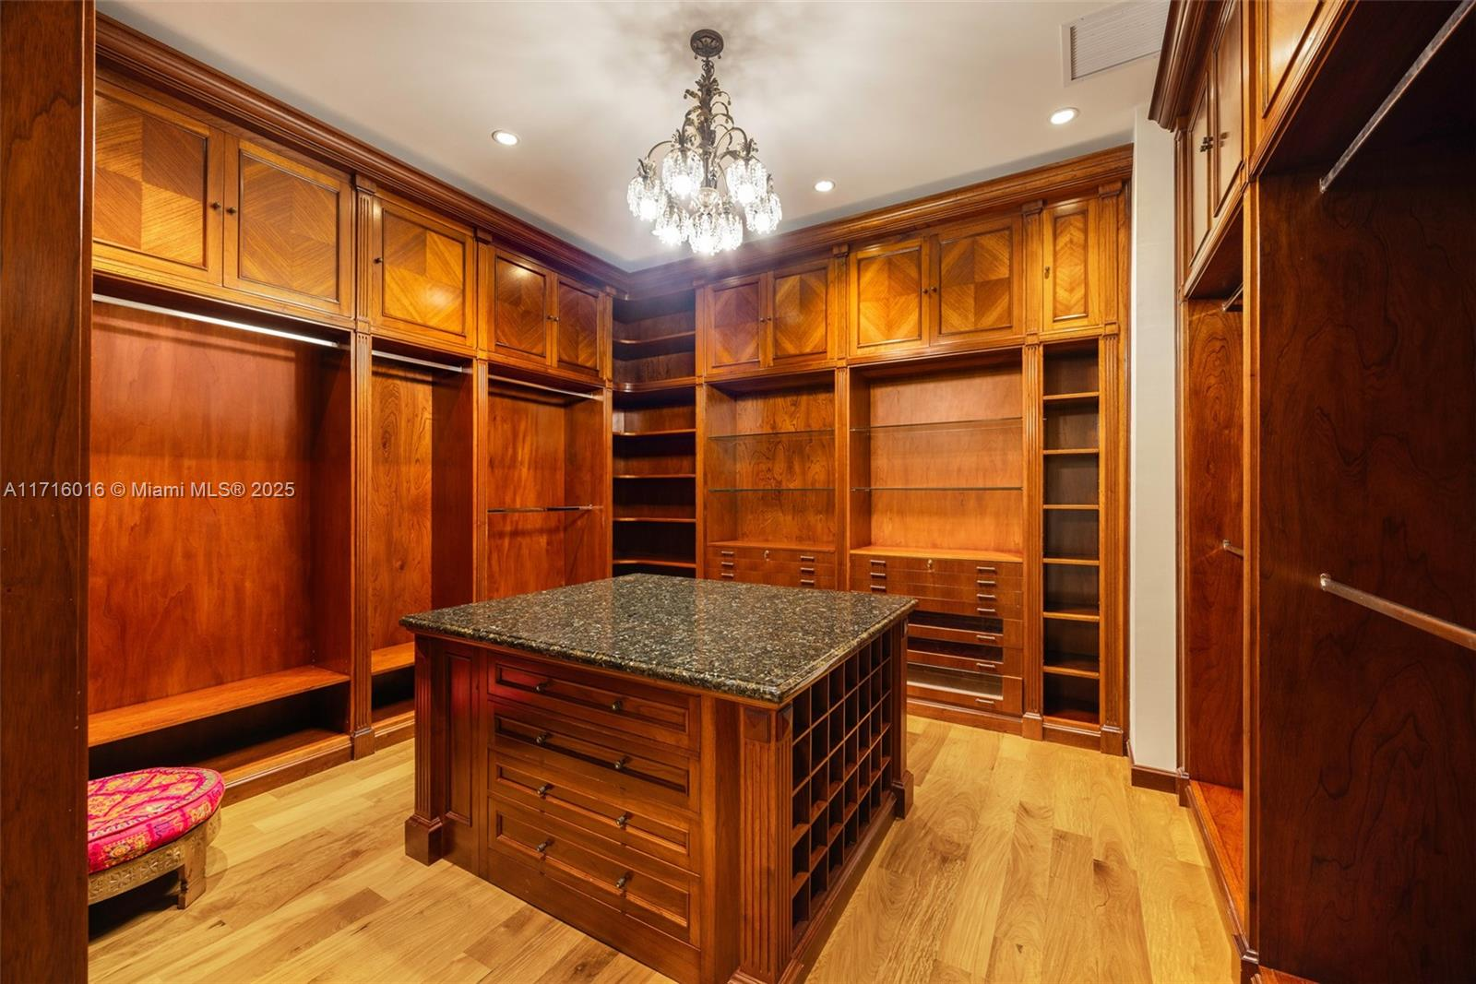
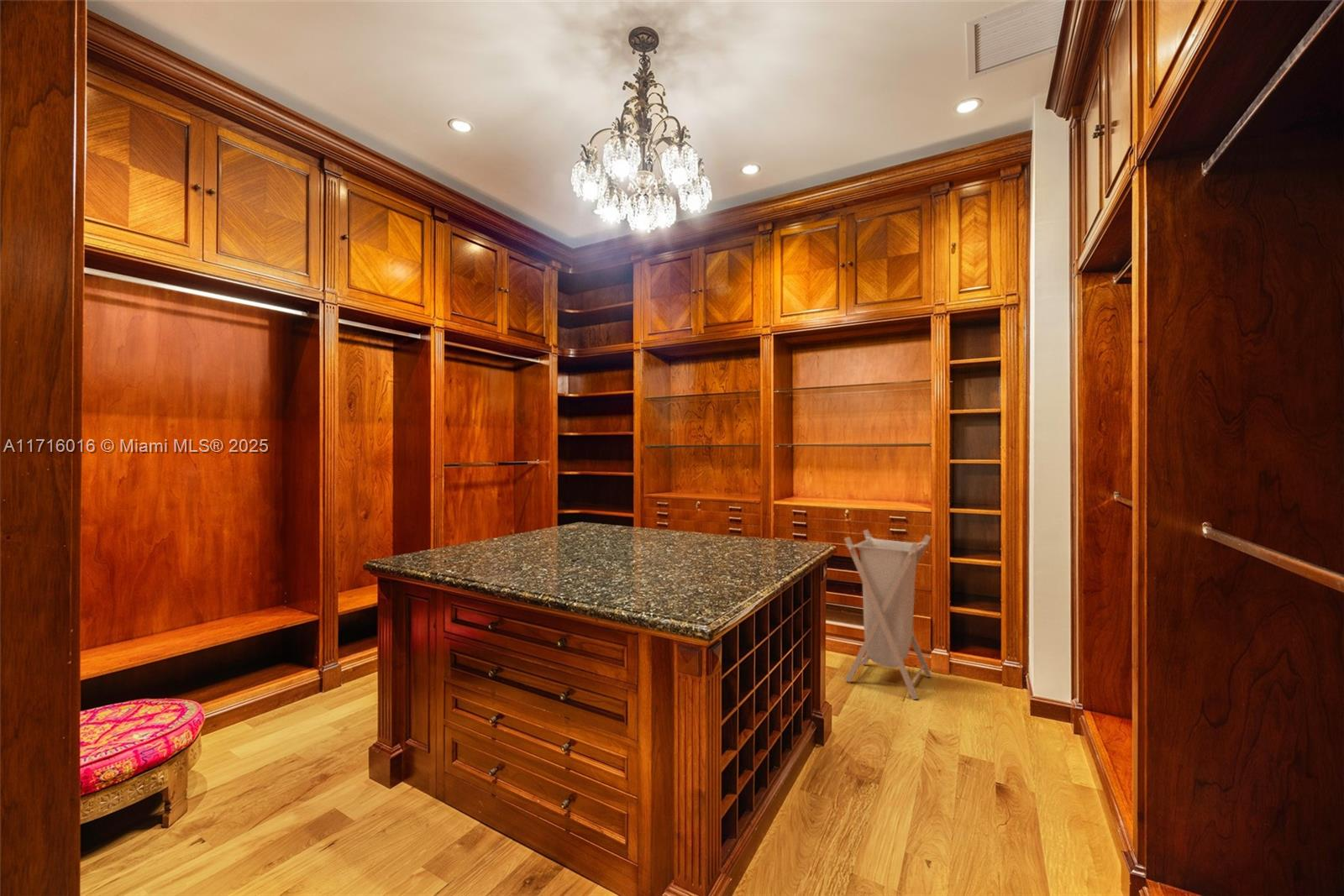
+ laundry hamper (888, 607)
